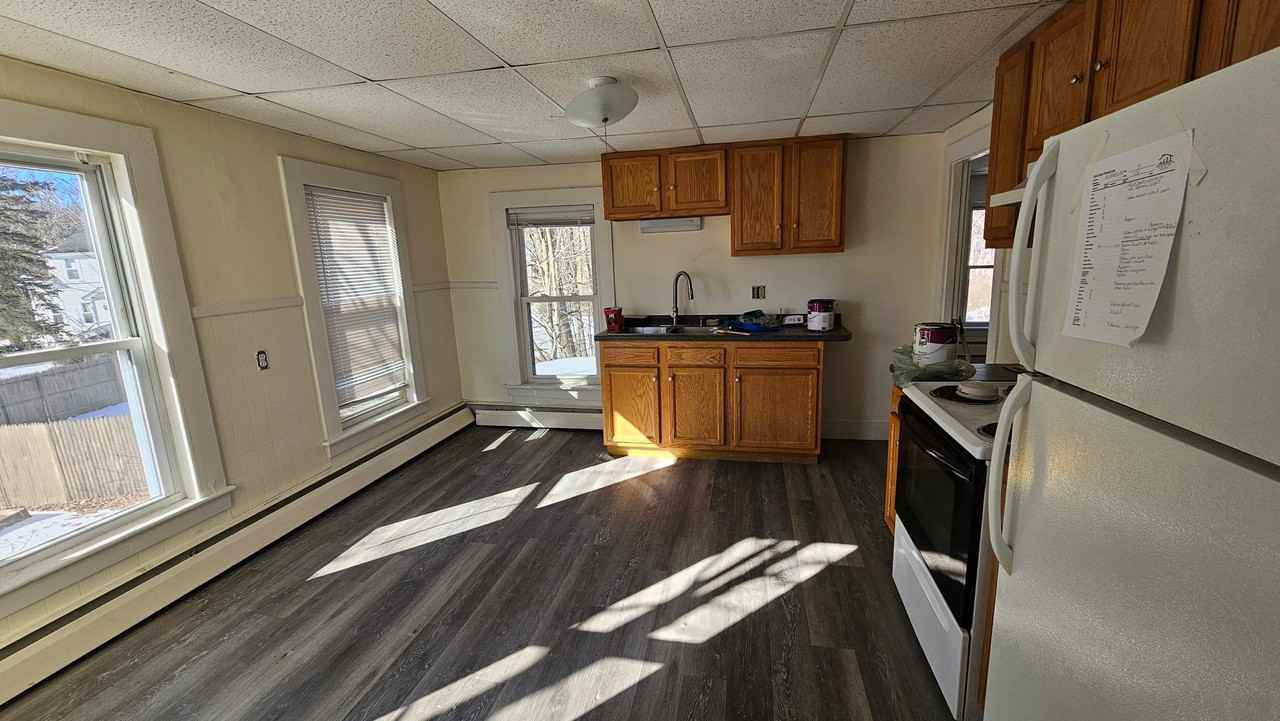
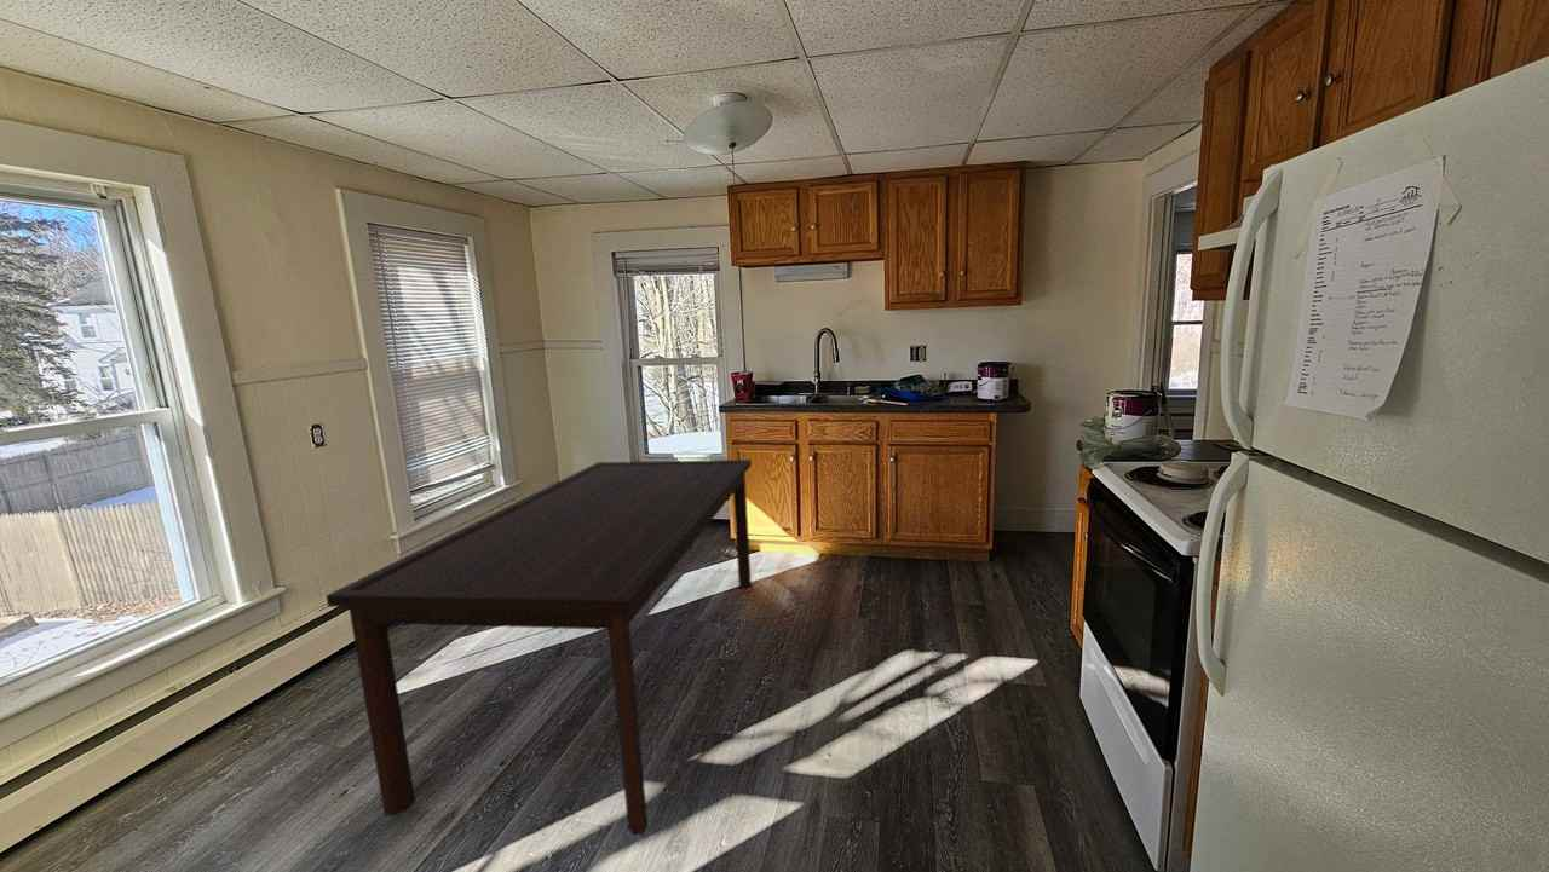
+ dining table (615, 588)
